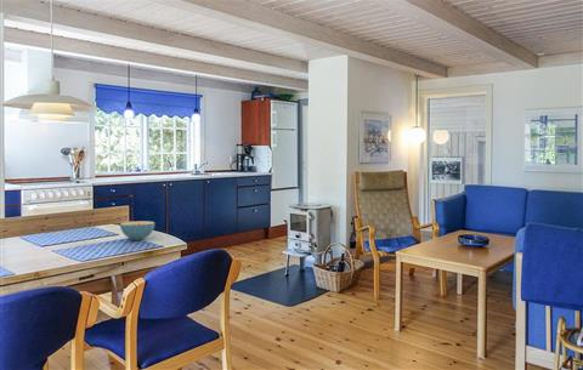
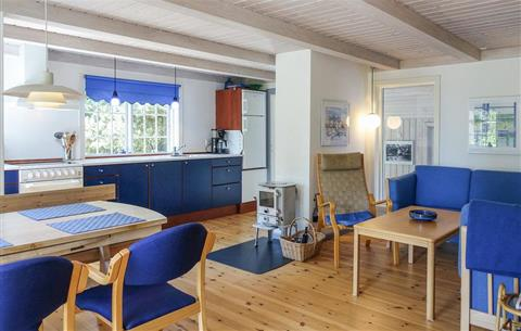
- cereal bowl (137, 230)
